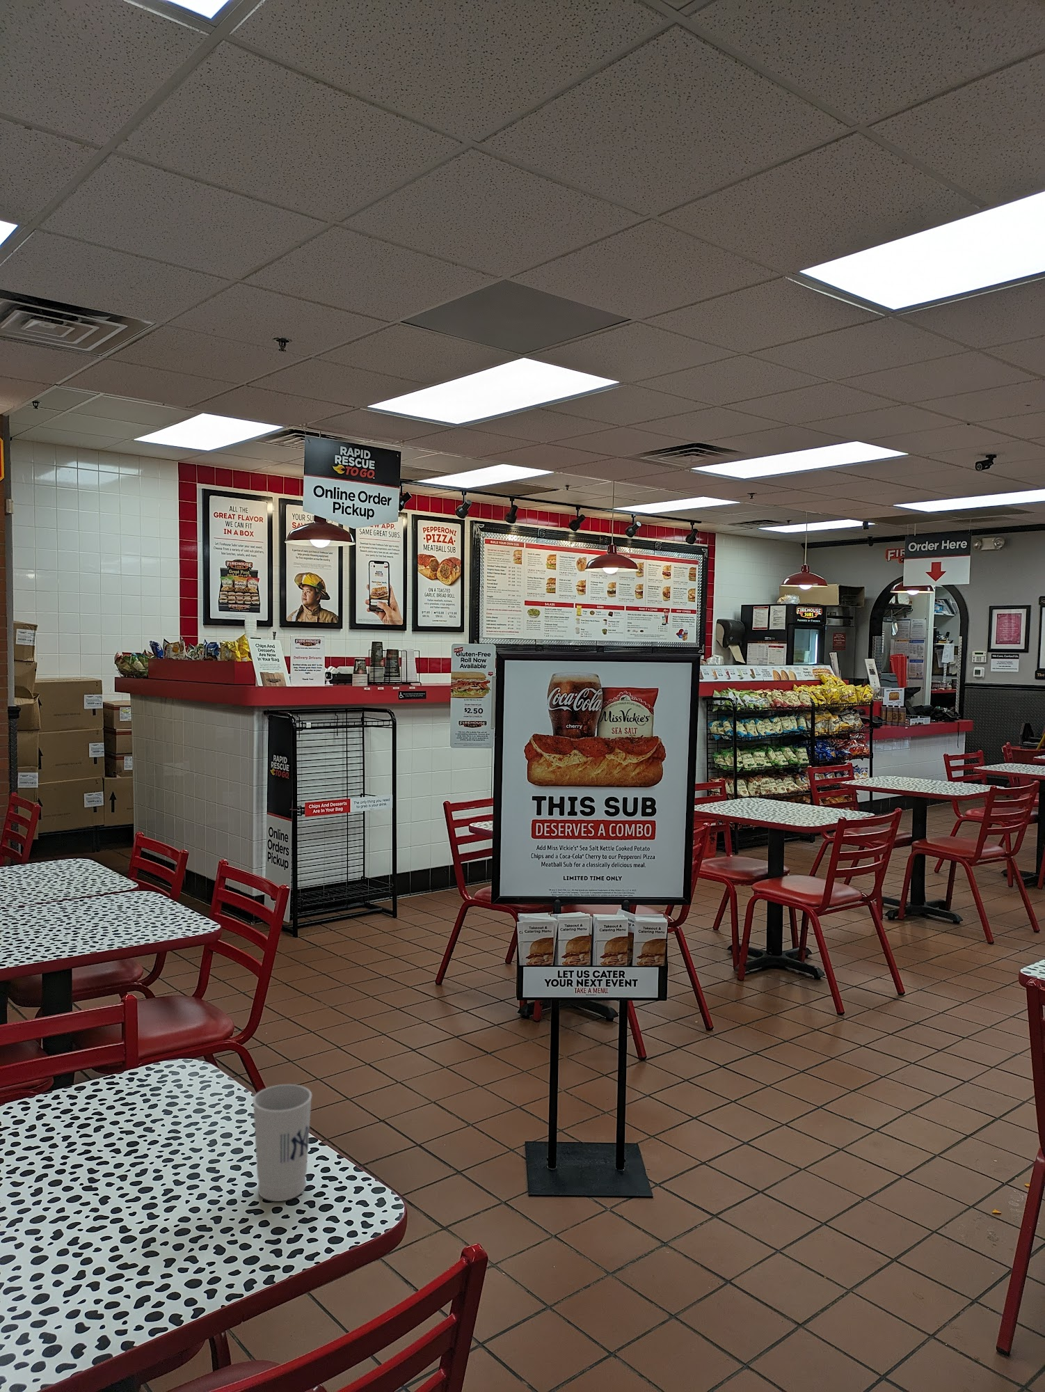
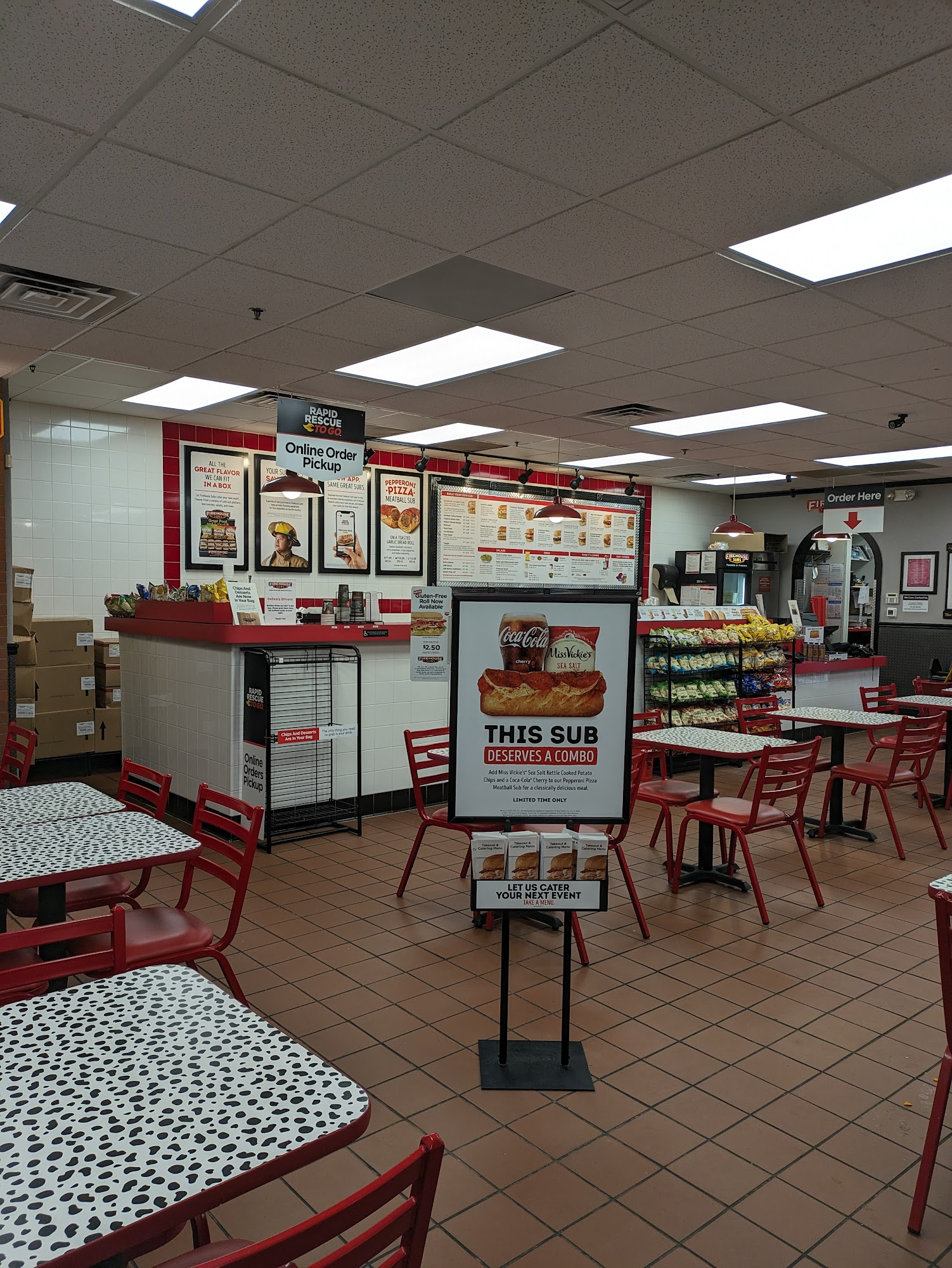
- cup (282, 1143)
